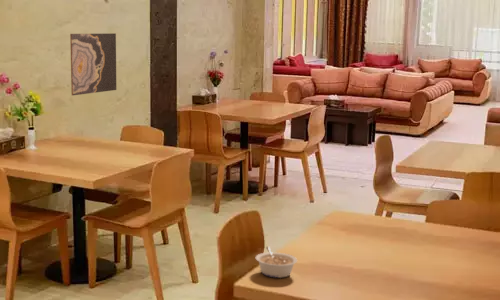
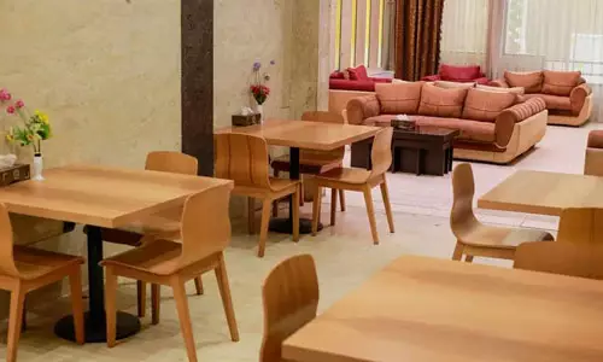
- wall art (94, 63)
- legume (274, 264)
